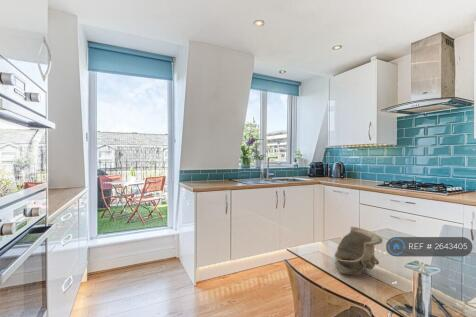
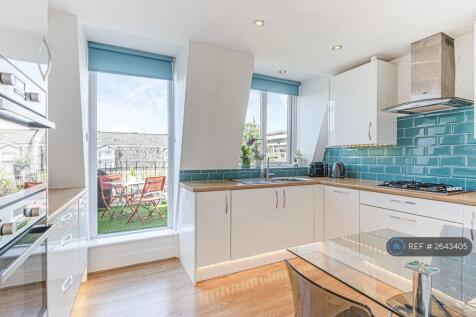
- decorative bowl (357, 251)
